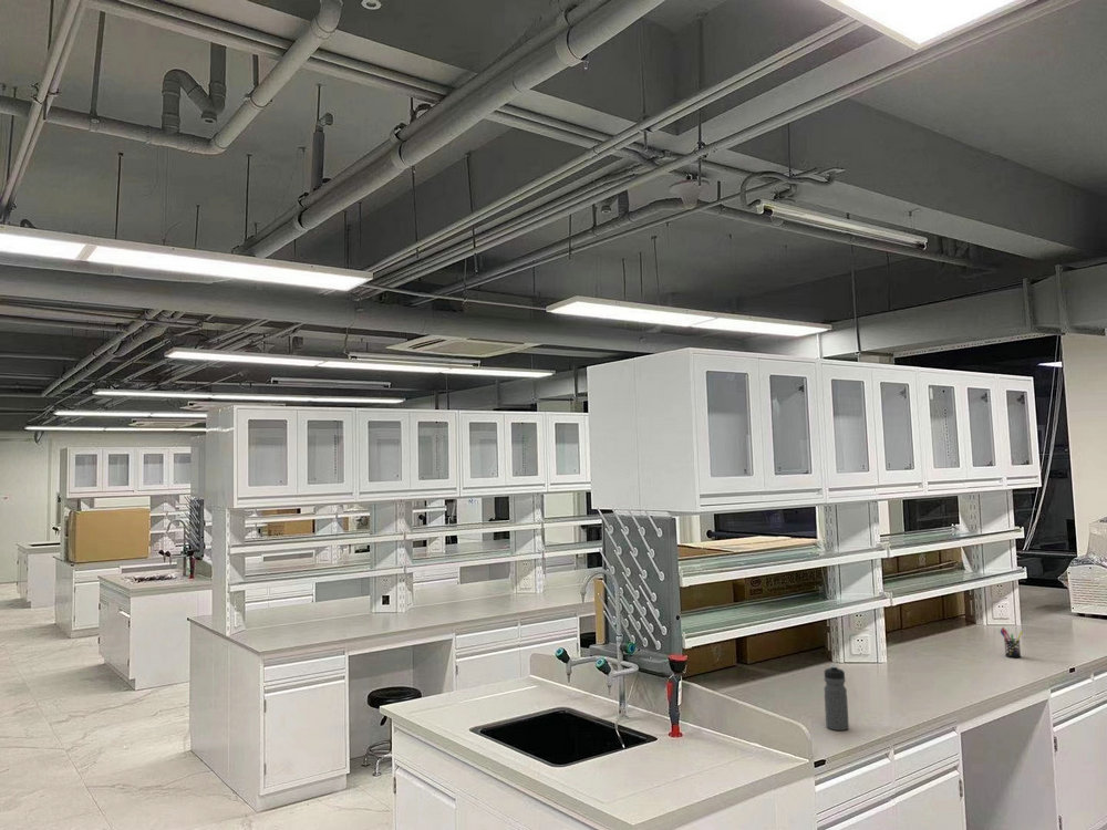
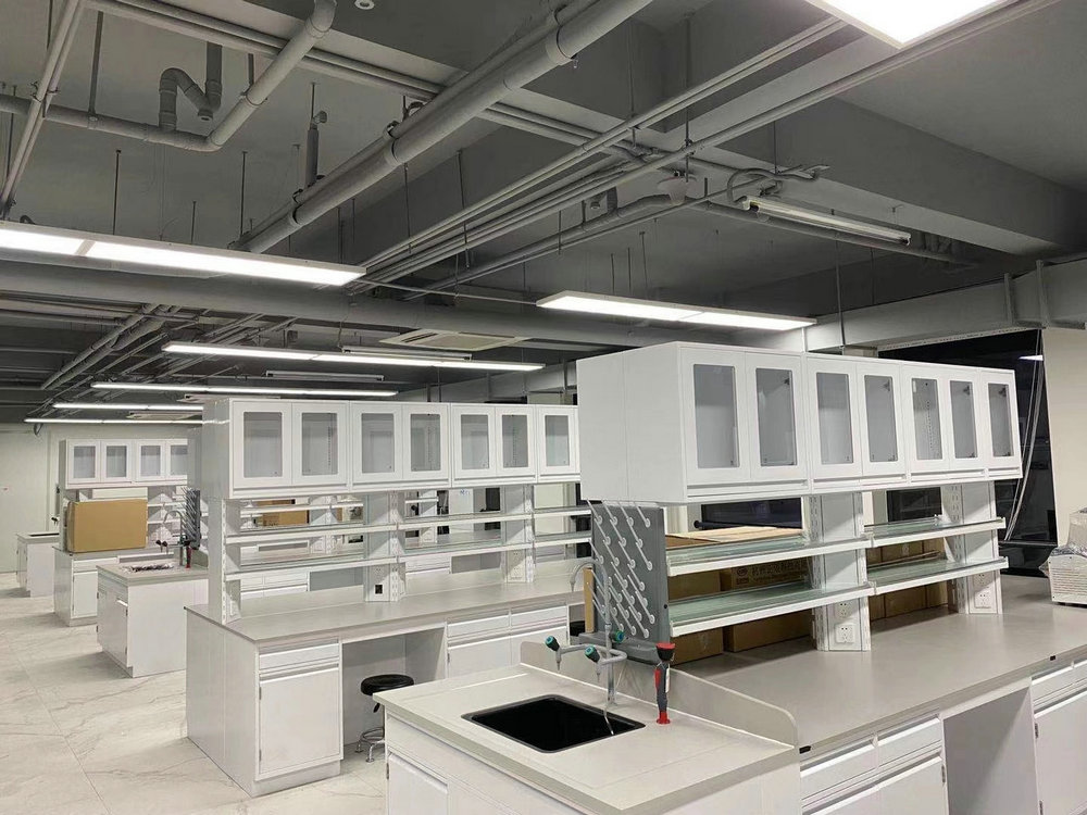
- water bottle (835, 696)
- pen holder (1011, 642)
